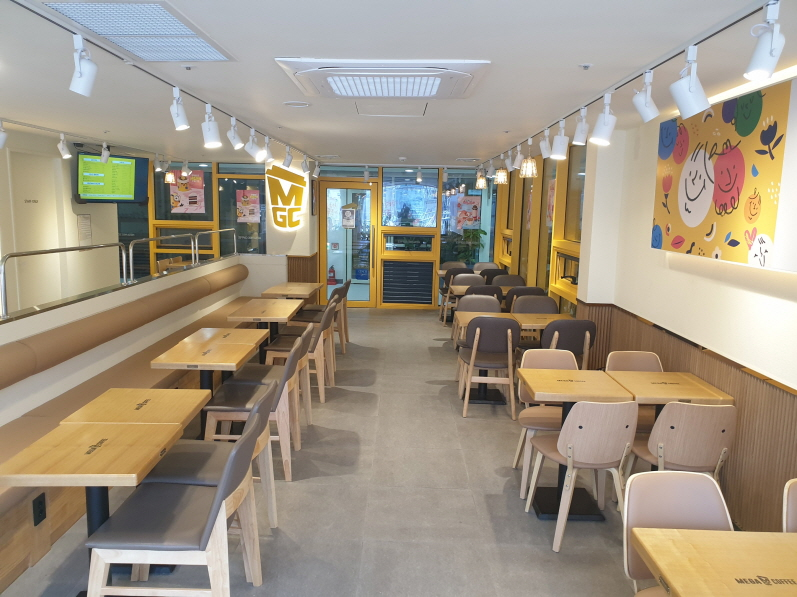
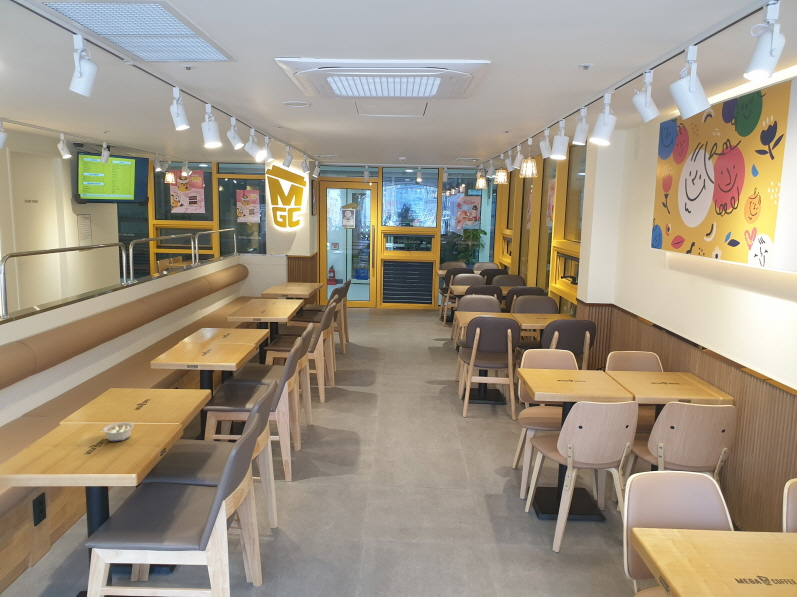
+ legume (118, 431)
